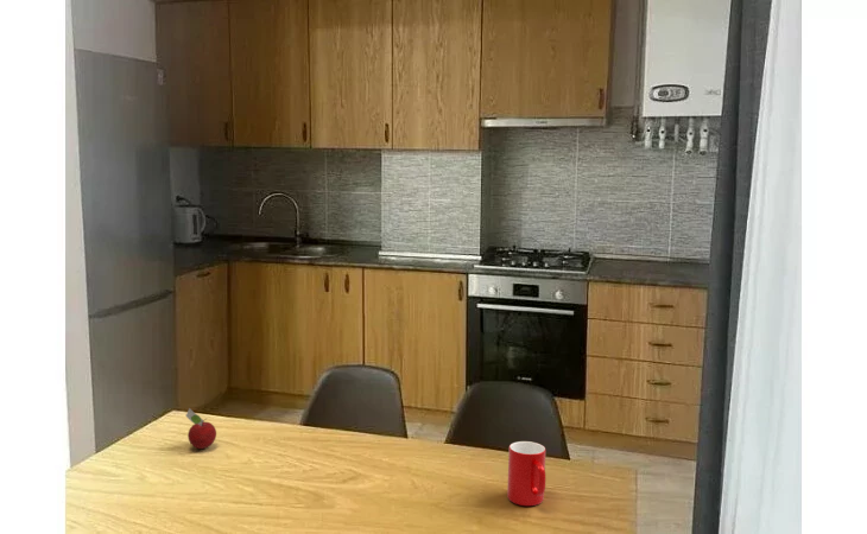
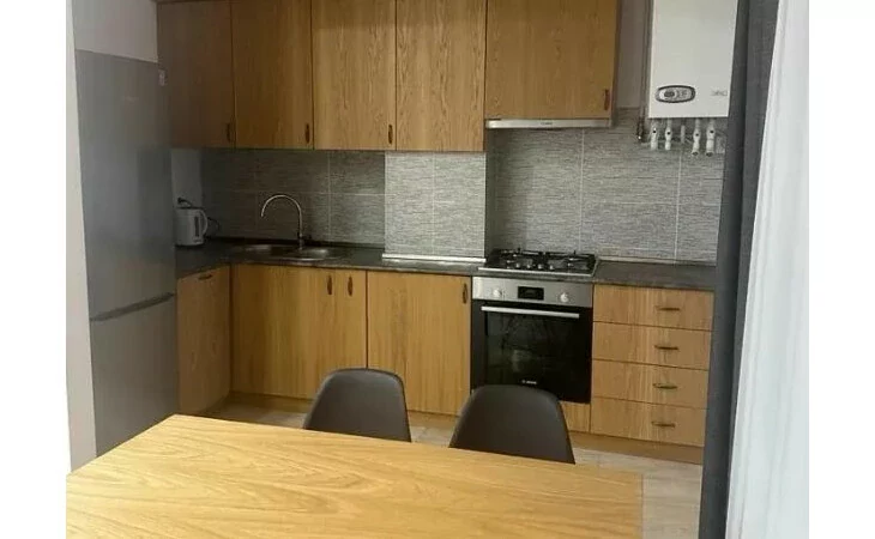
- cup (527, 476)
- fruit (198, 428)
